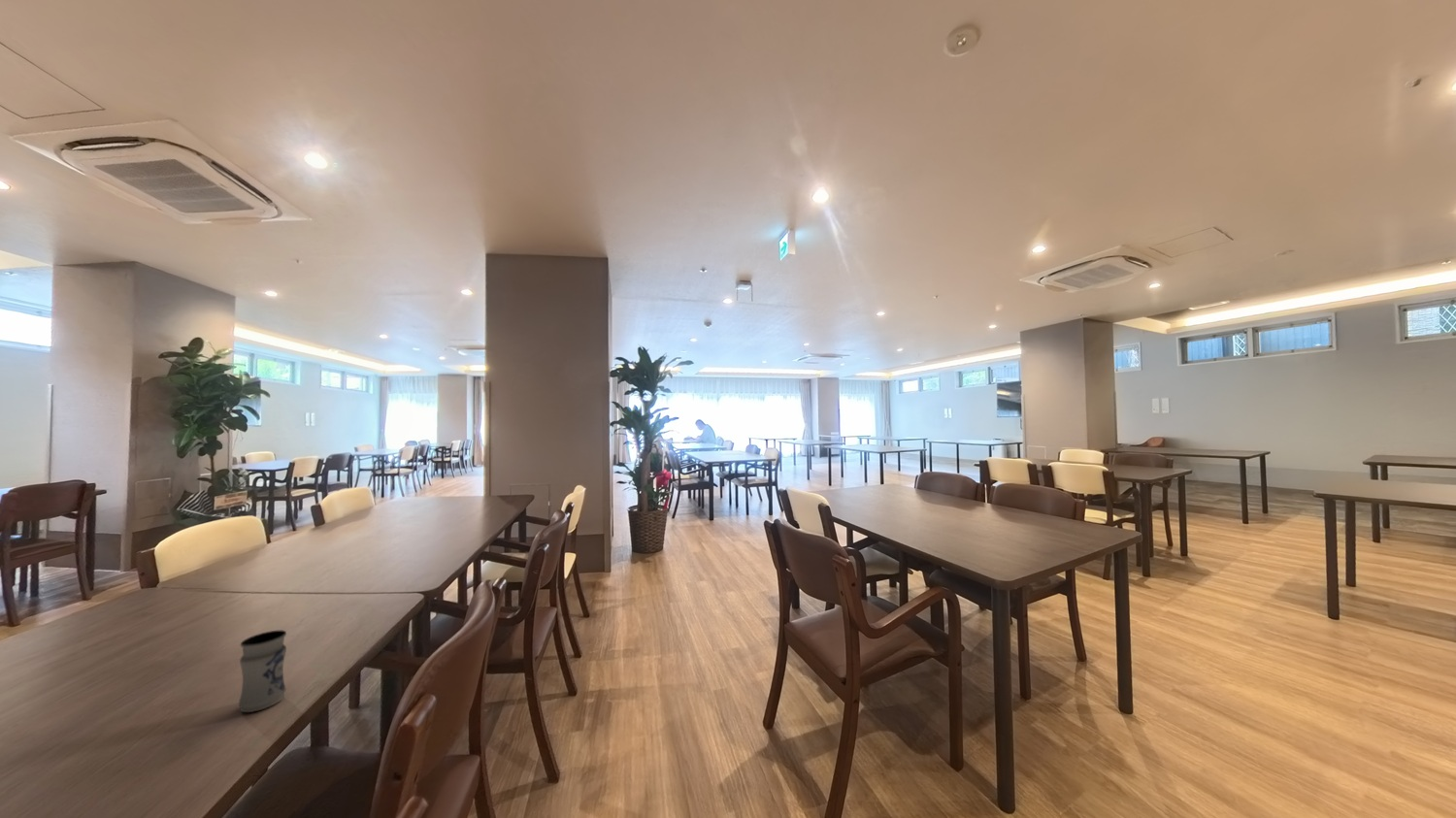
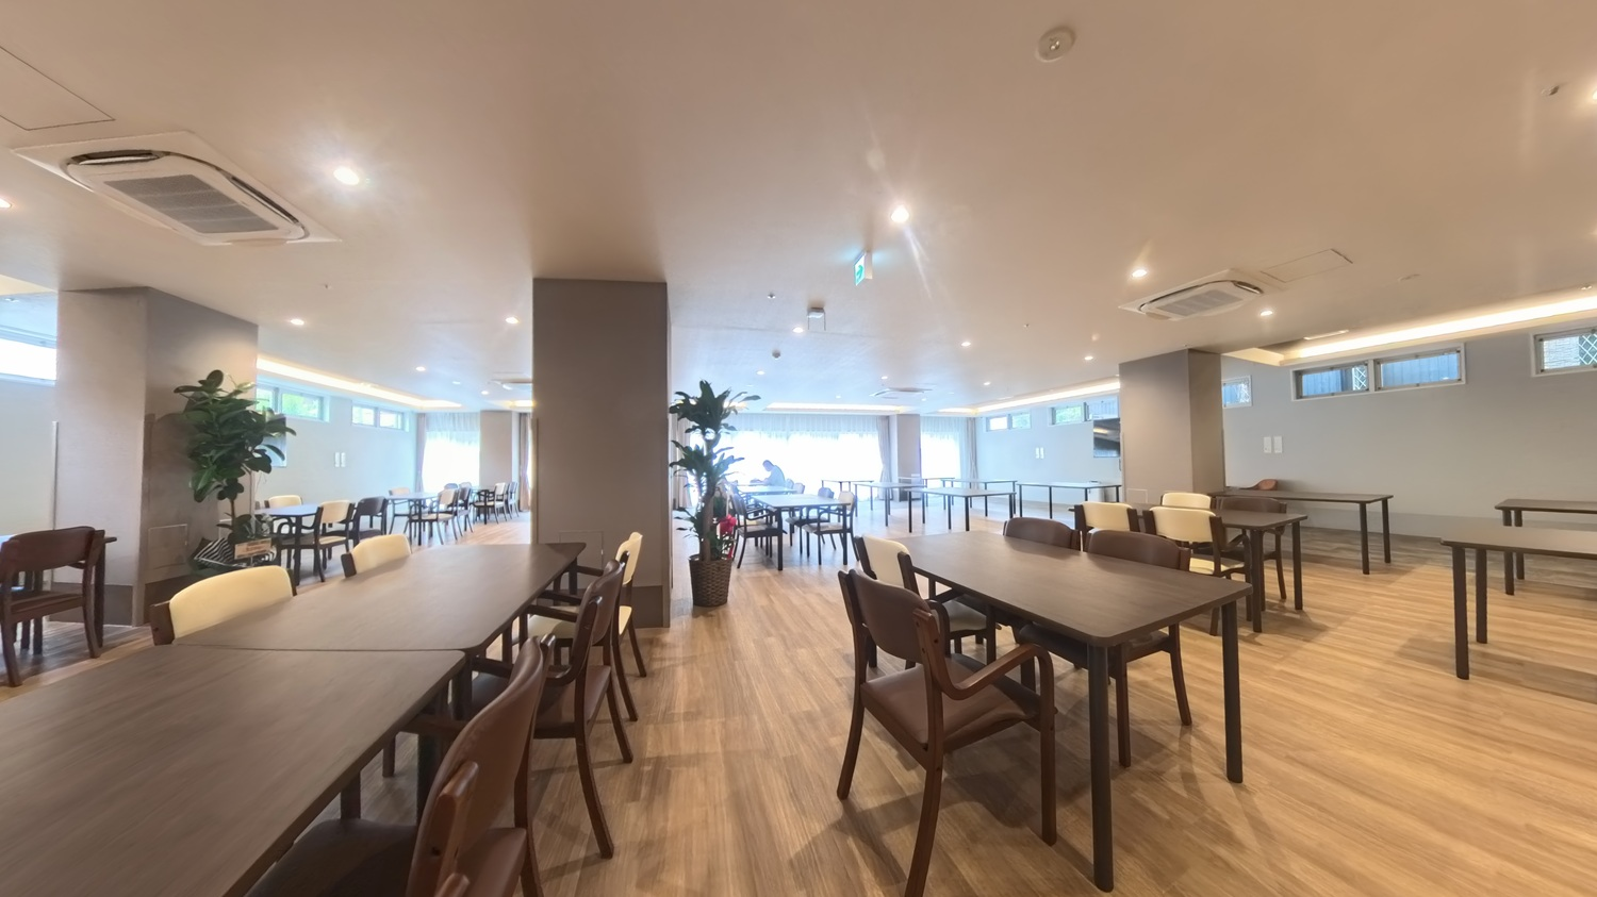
- jar (263, 670)
